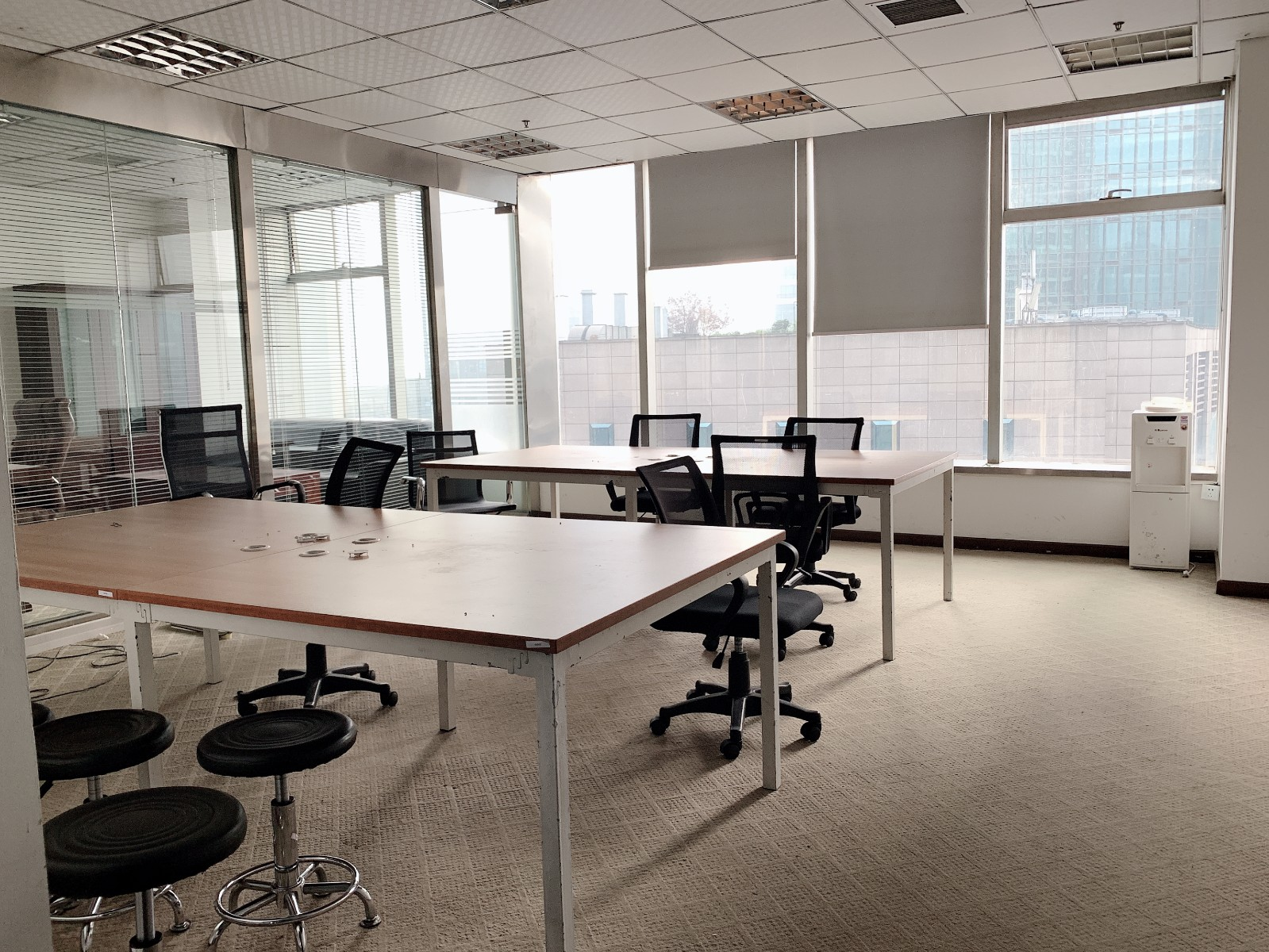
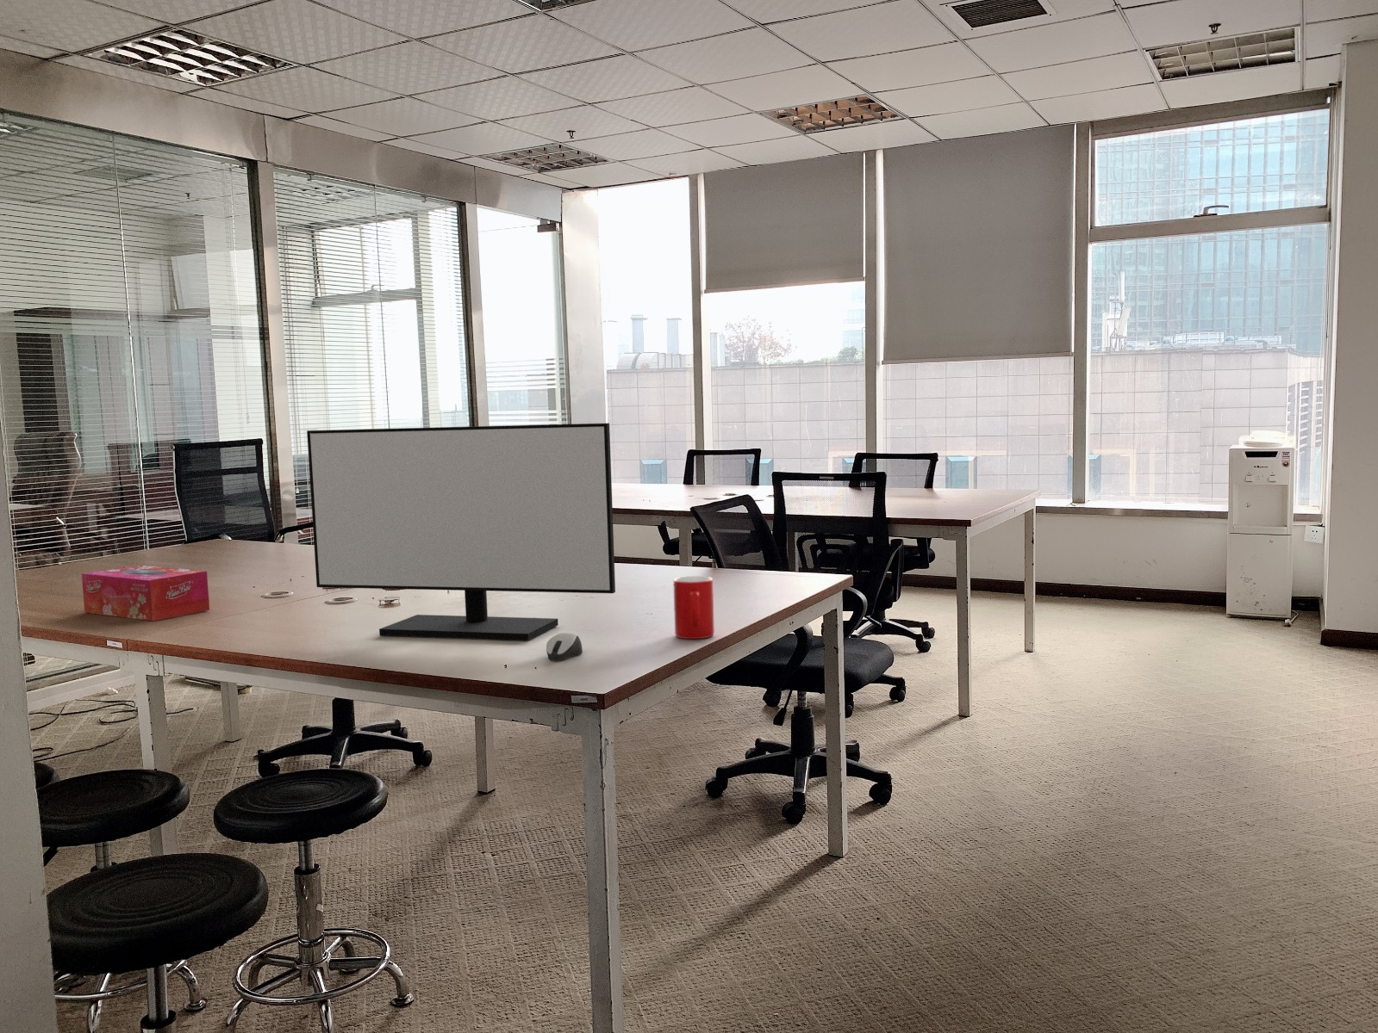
+ computer mouse (564, 645)
+ monitor (465, 530)
+ tissue box (144, 591)
+ cup (691, 609)
